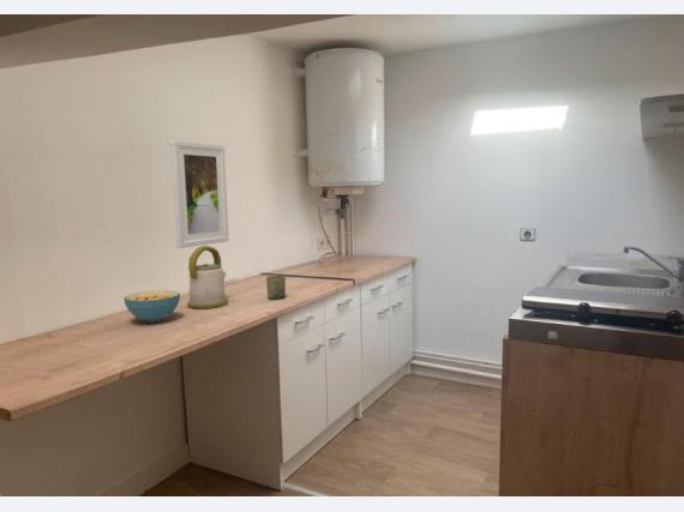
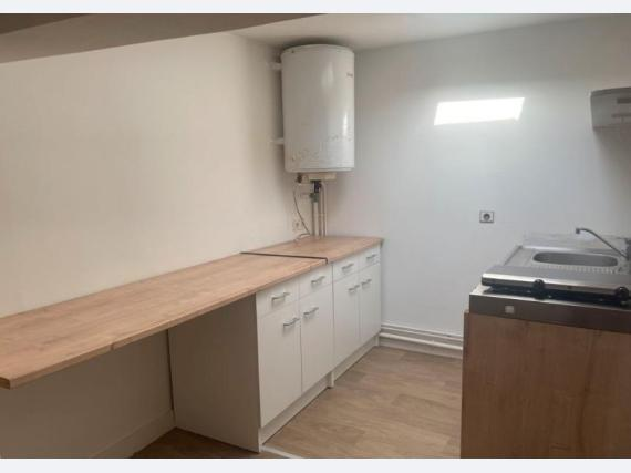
- kettle (209, 275)
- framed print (202, 194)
- cereal bowl (152, 307)
- cup (276, 287)
